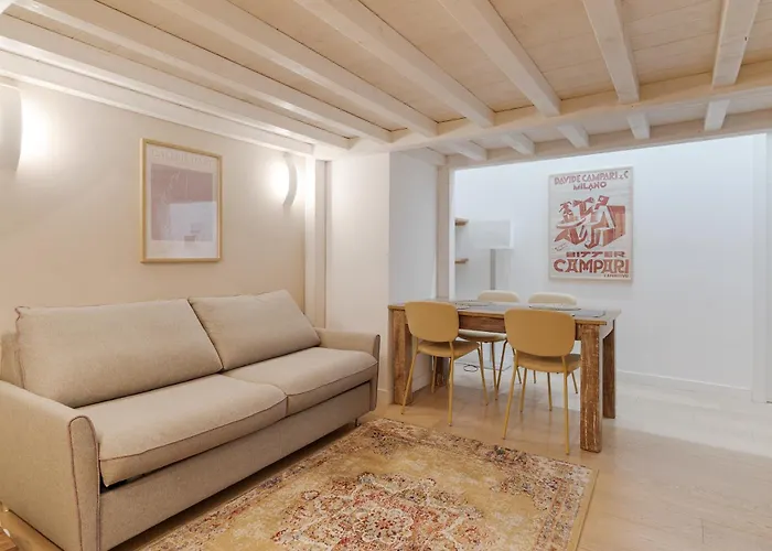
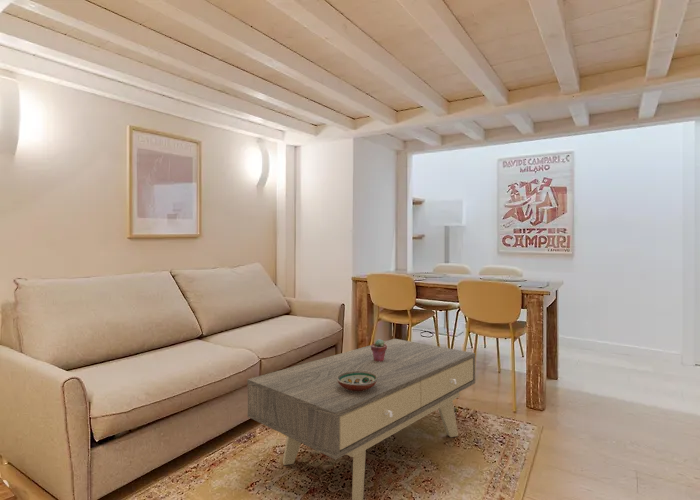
+ potted succulent (378, 349)
+ coffee table (376, 406)
+ decorative bowl (357, 382)
